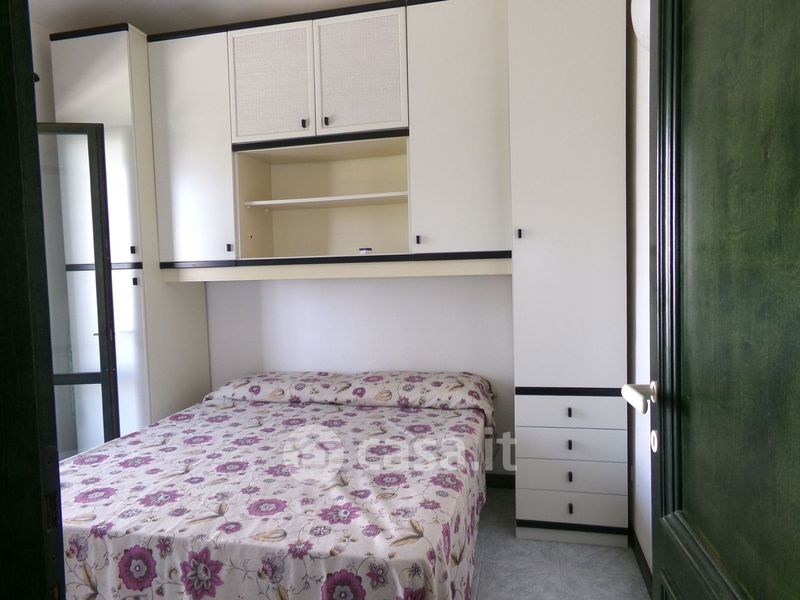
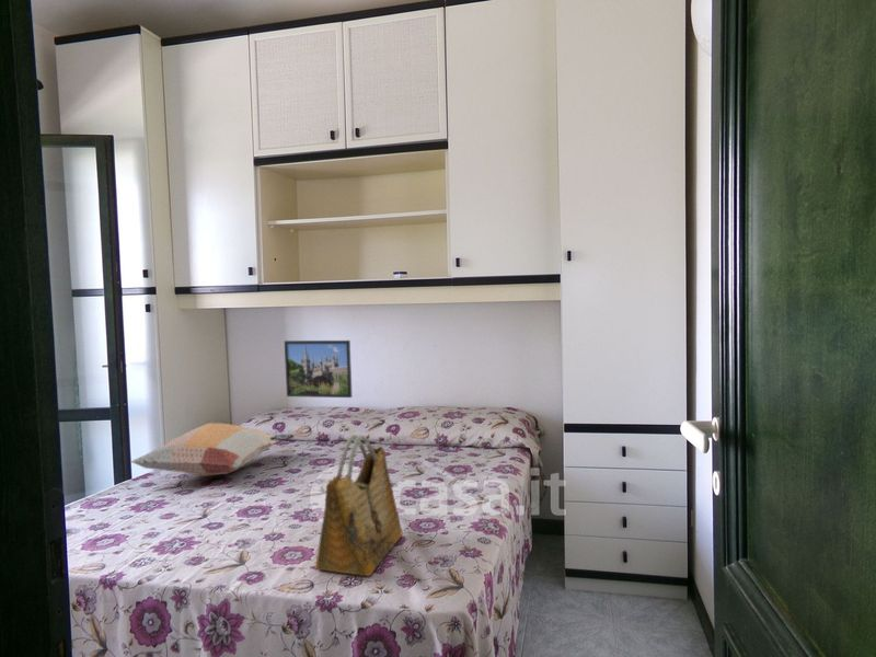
+ decorative pillow (219, 448)
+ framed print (318, 368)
+ grocery bag (359, 493)
